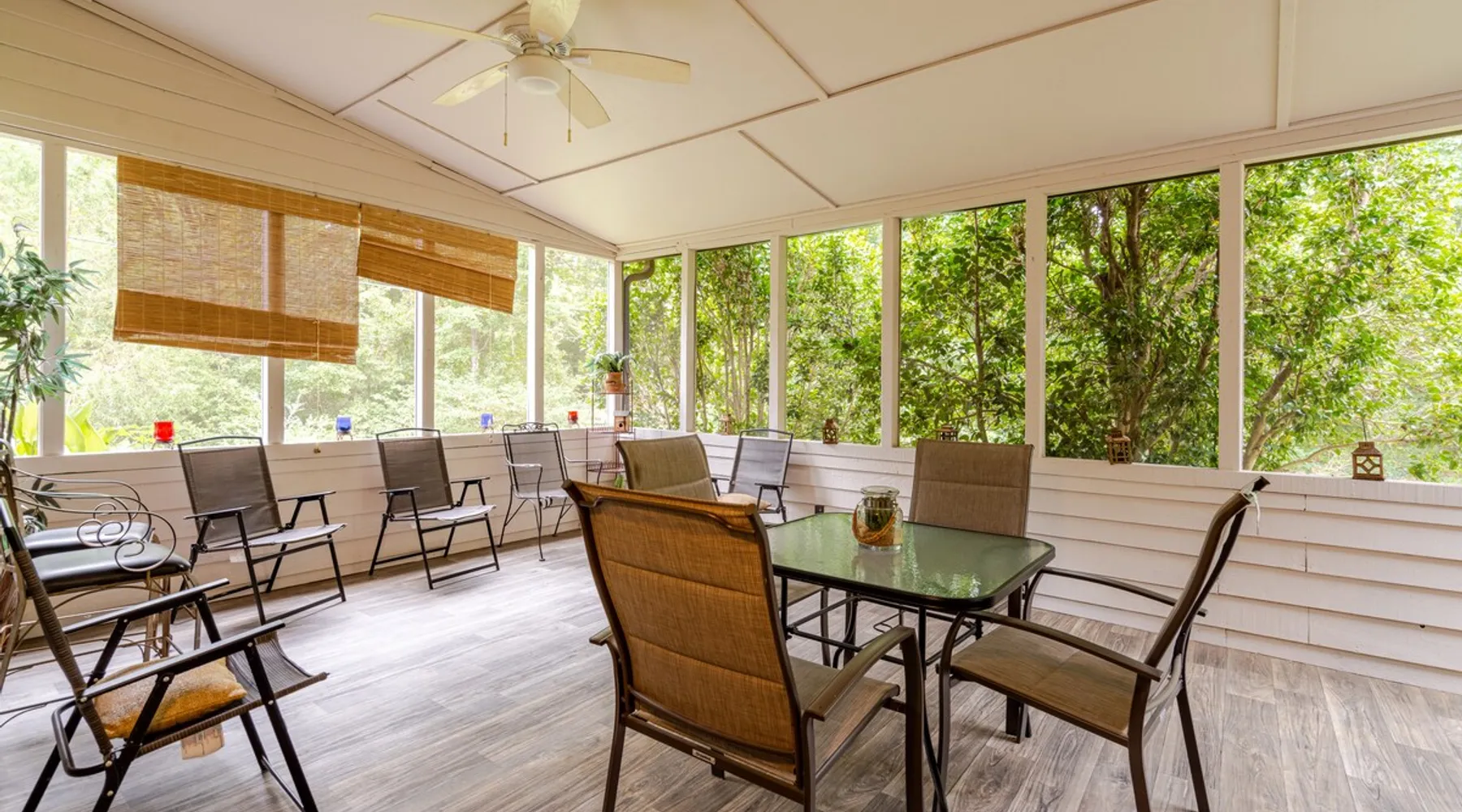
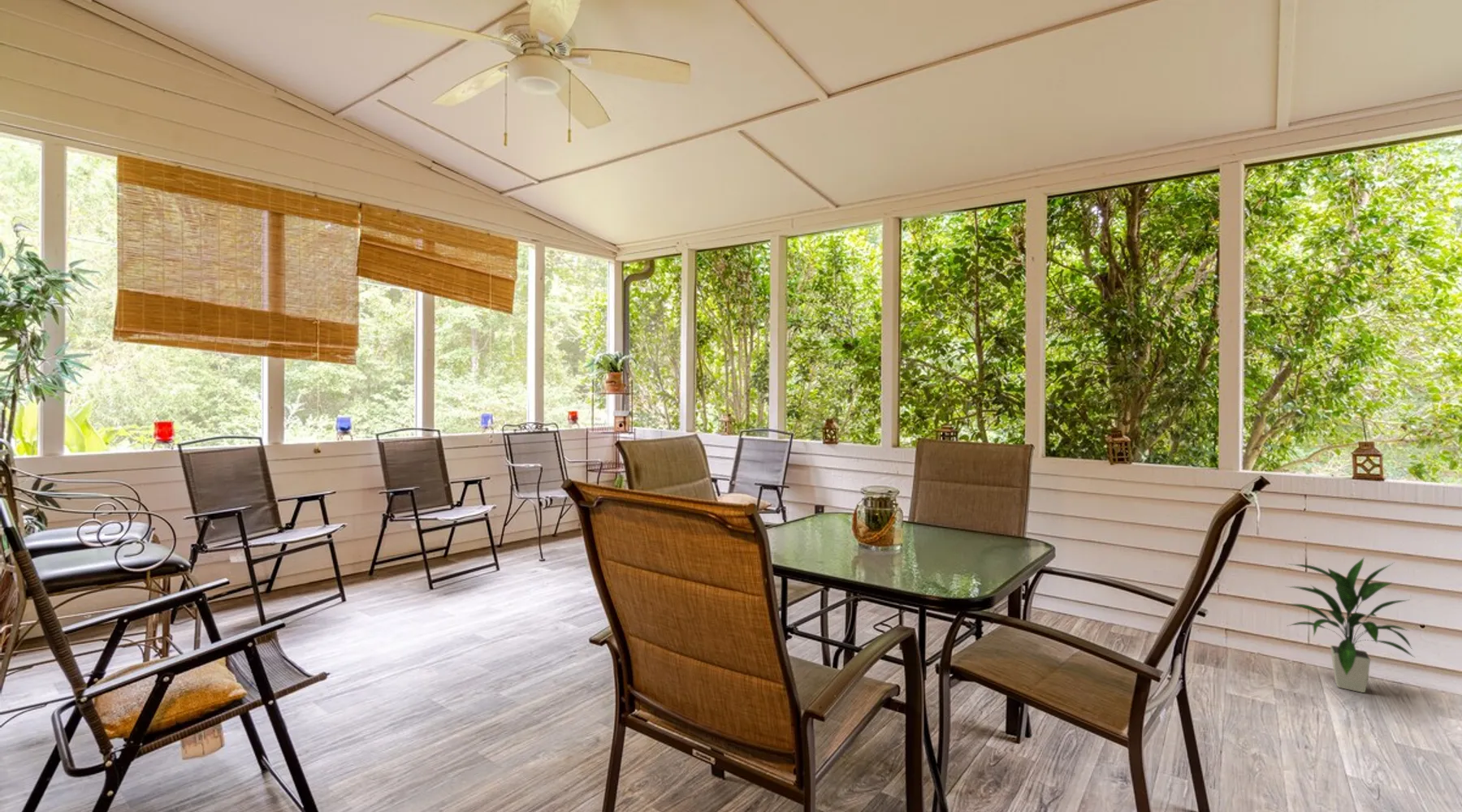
+ indoor plant (1347, 621)
